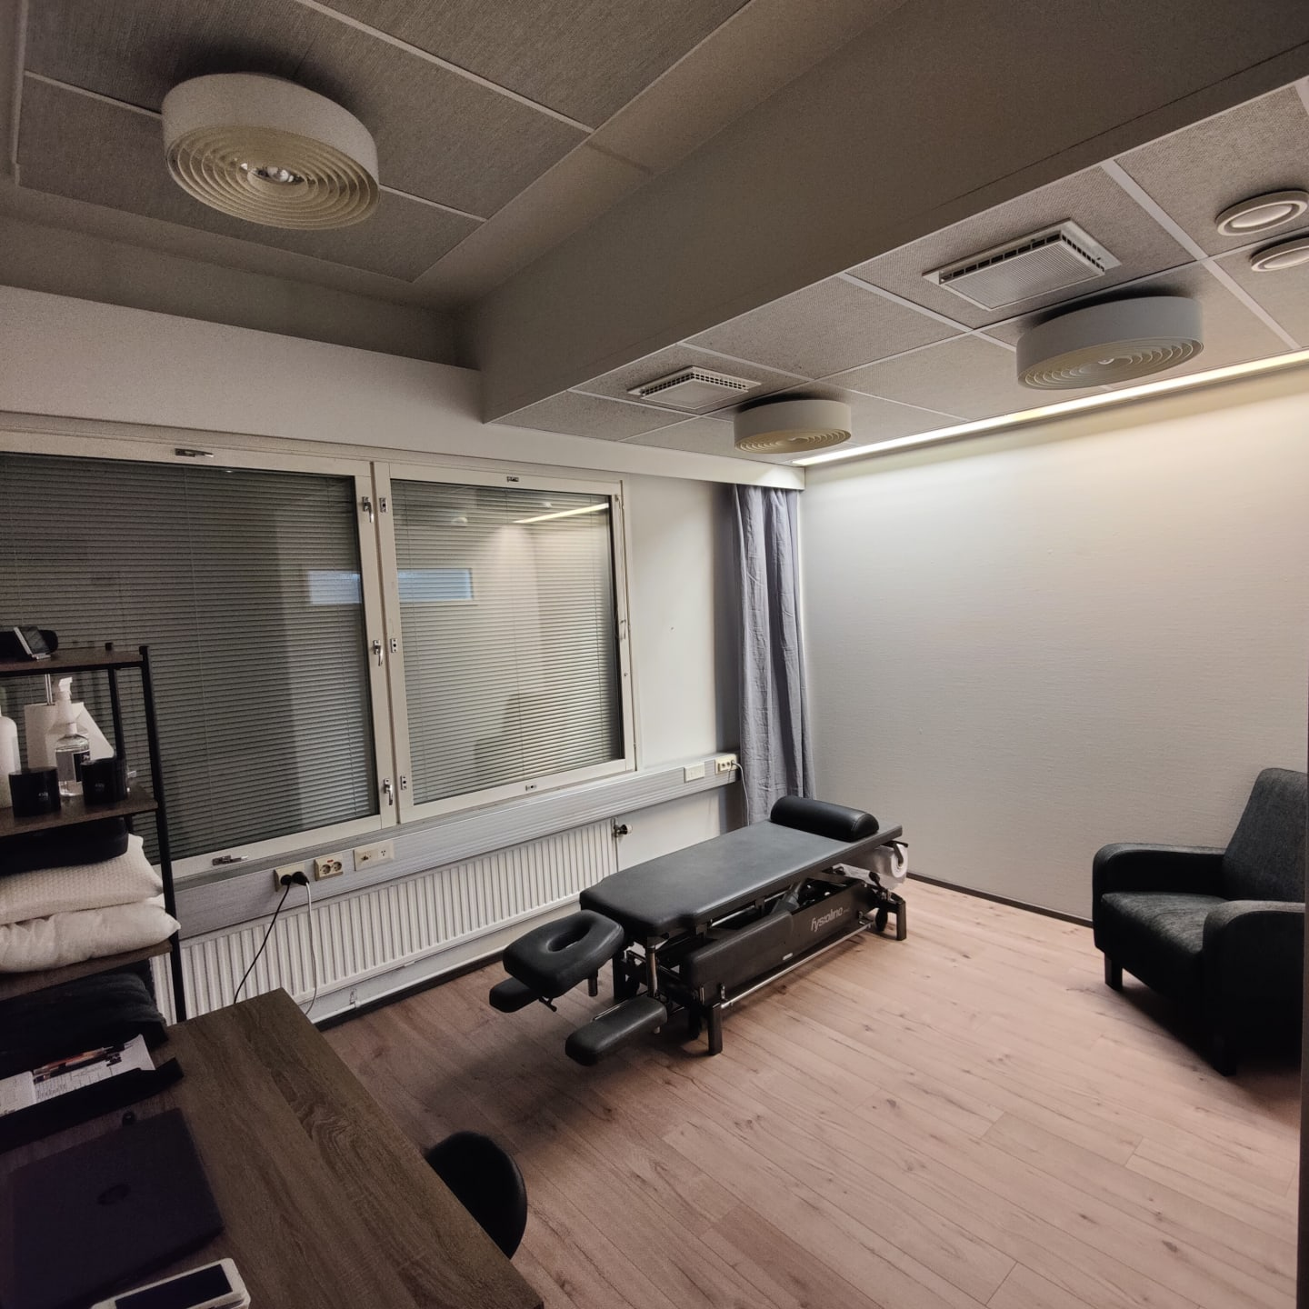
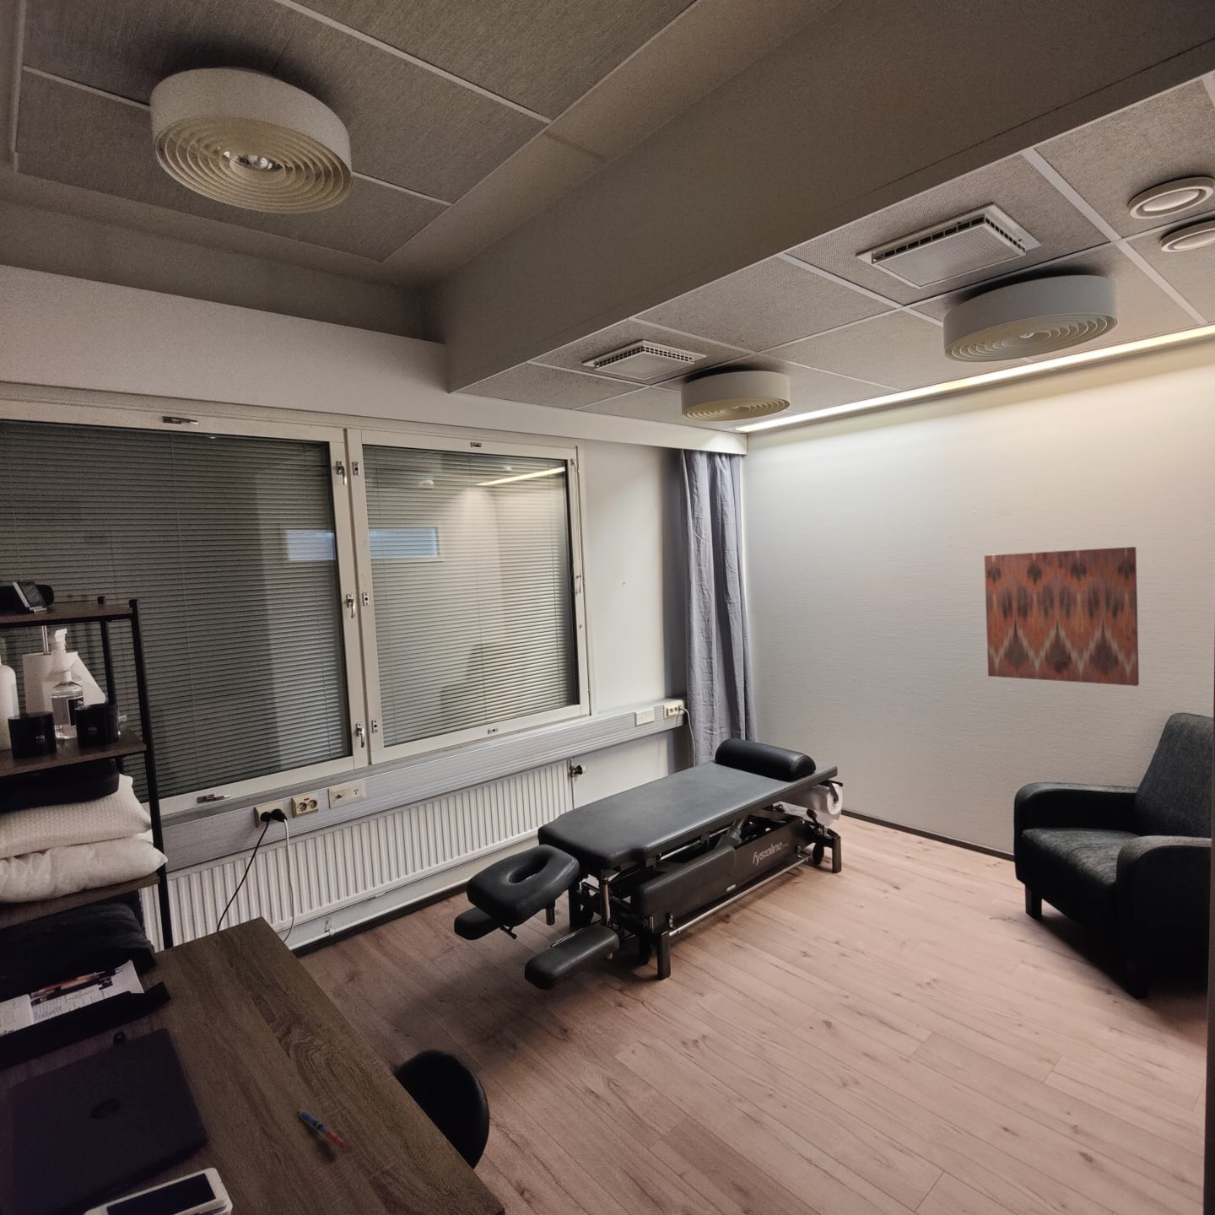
+ wall art (1056, 616)
+ pen (320, 1126)
